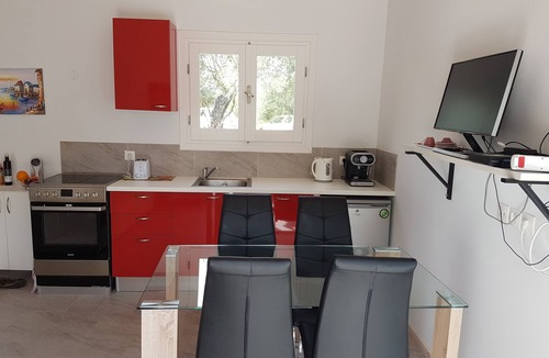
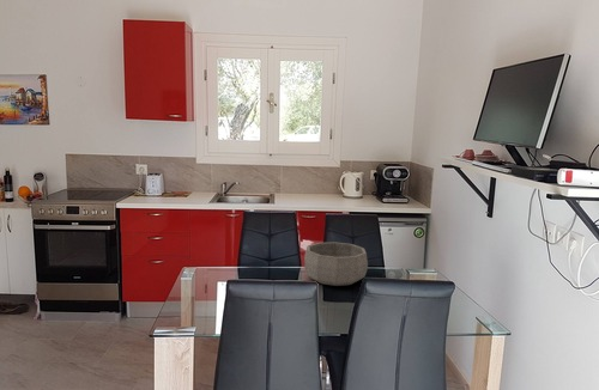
+ decorative bowl (335, 263)
